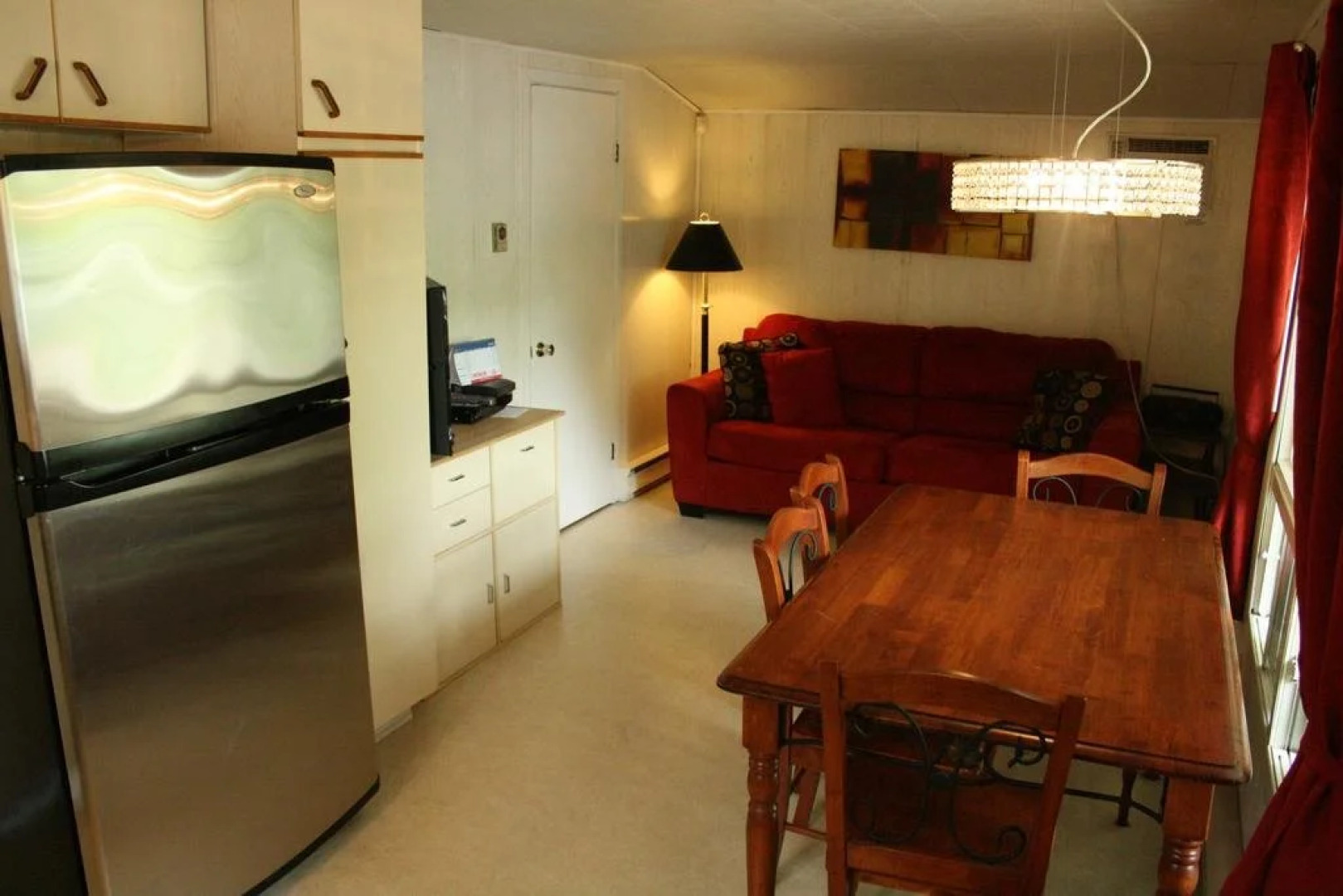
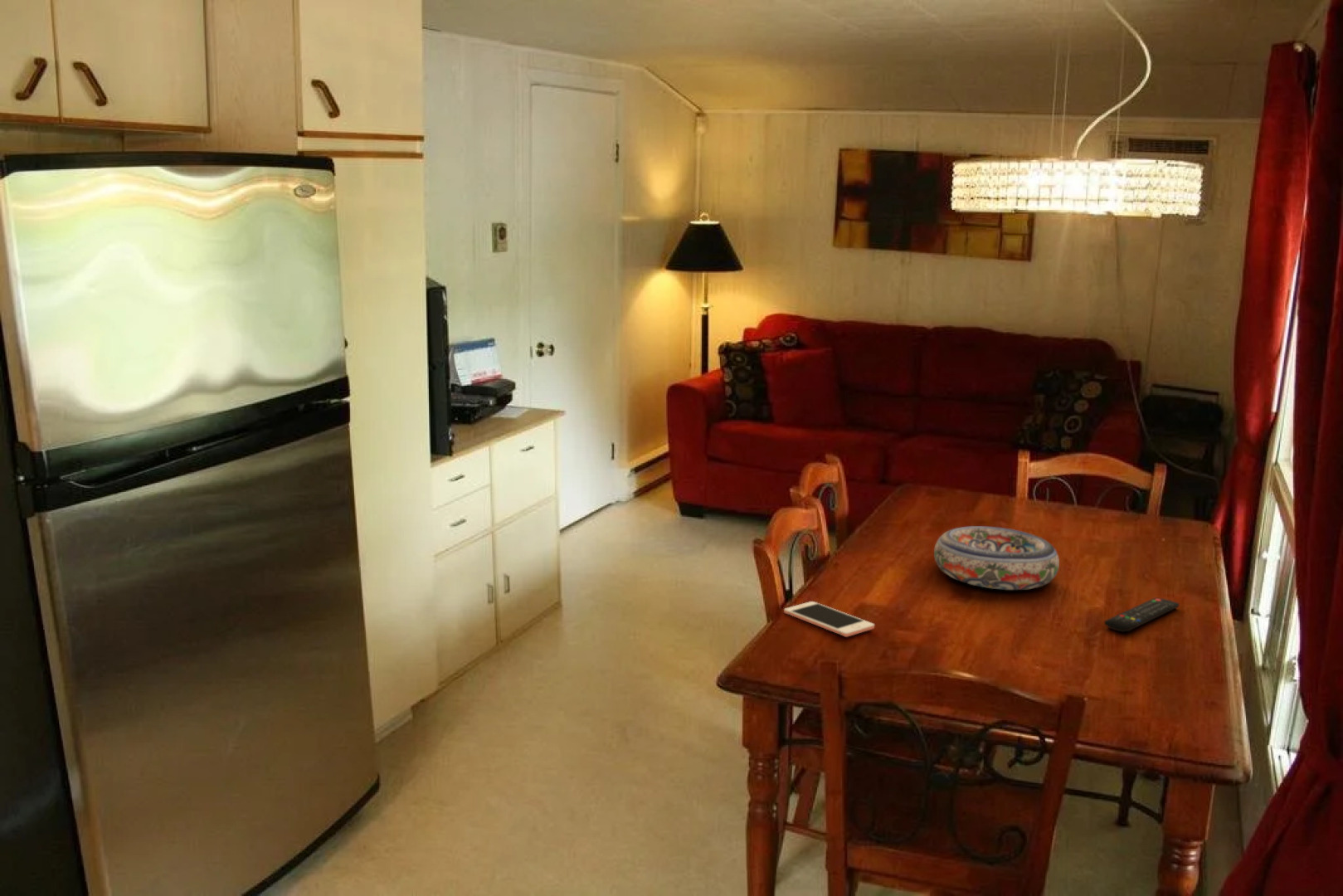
+ remote control (1143, 615)
+ cell phone (828, 618)
+ bowl (995, 558)
